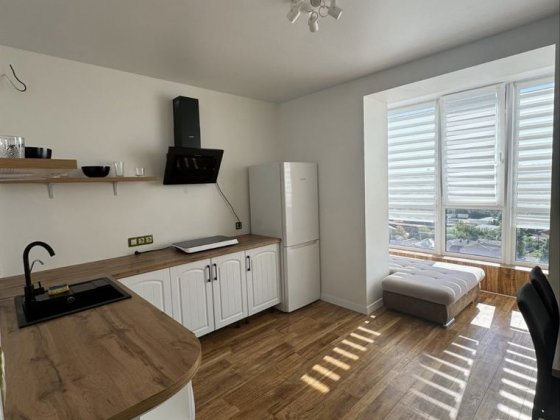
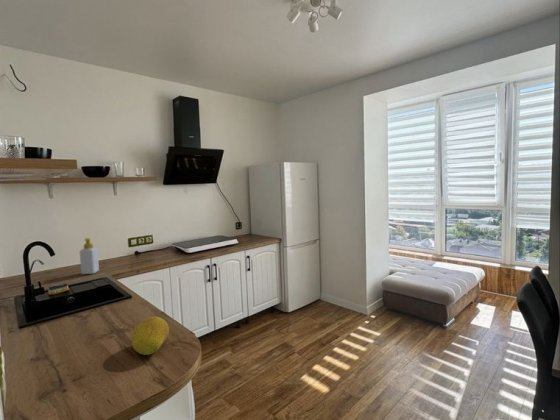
+ fruit (150, 335)
+ soap bottle (89, 255)
